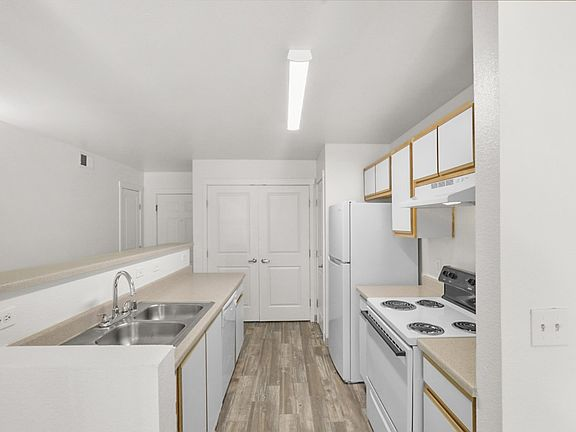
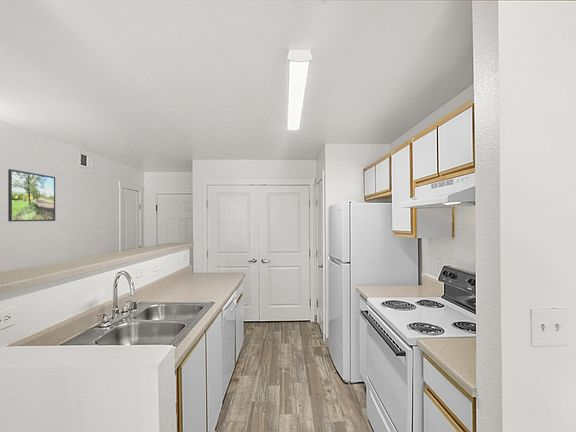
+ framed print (33, 197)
